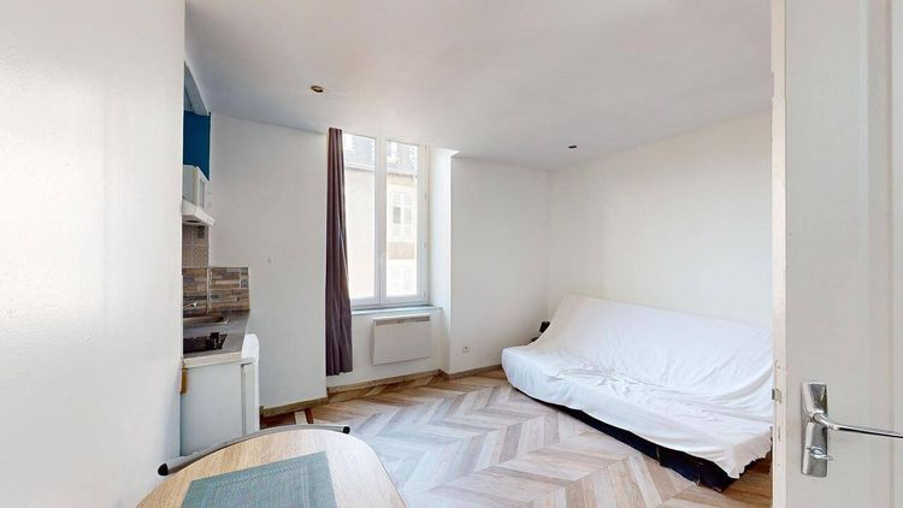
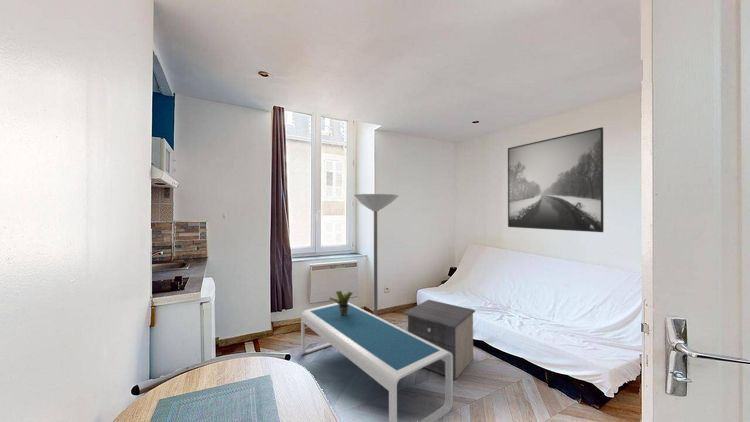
+ potted plant (344, 302)
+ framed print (548, 184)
+ floor lamp (375, 260)
+ coffee table (364, 352)
+ nightstand (439, 336)
